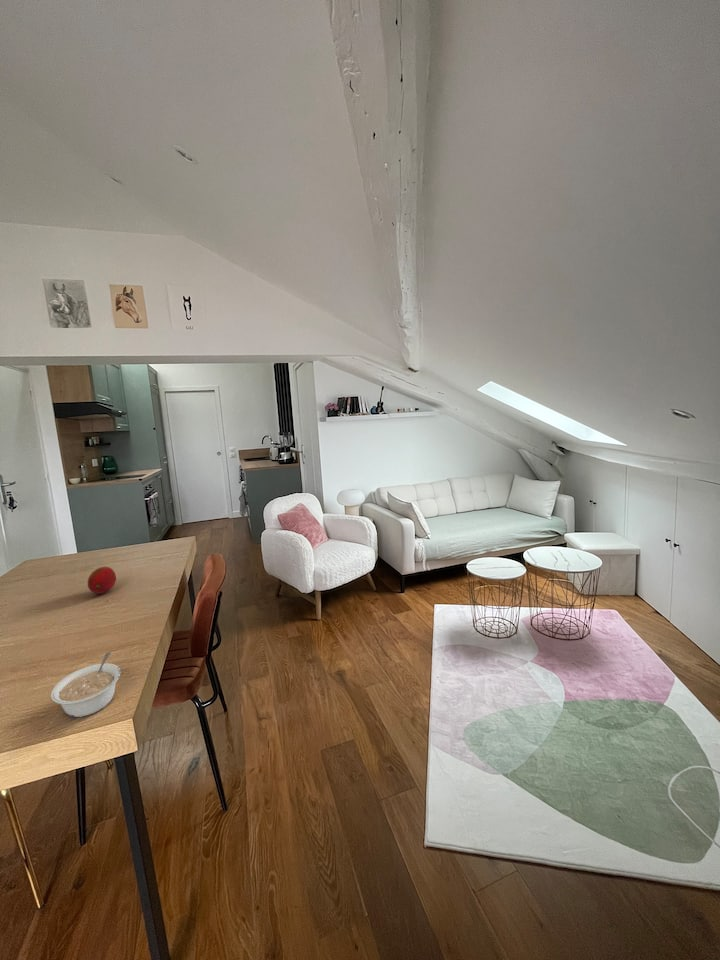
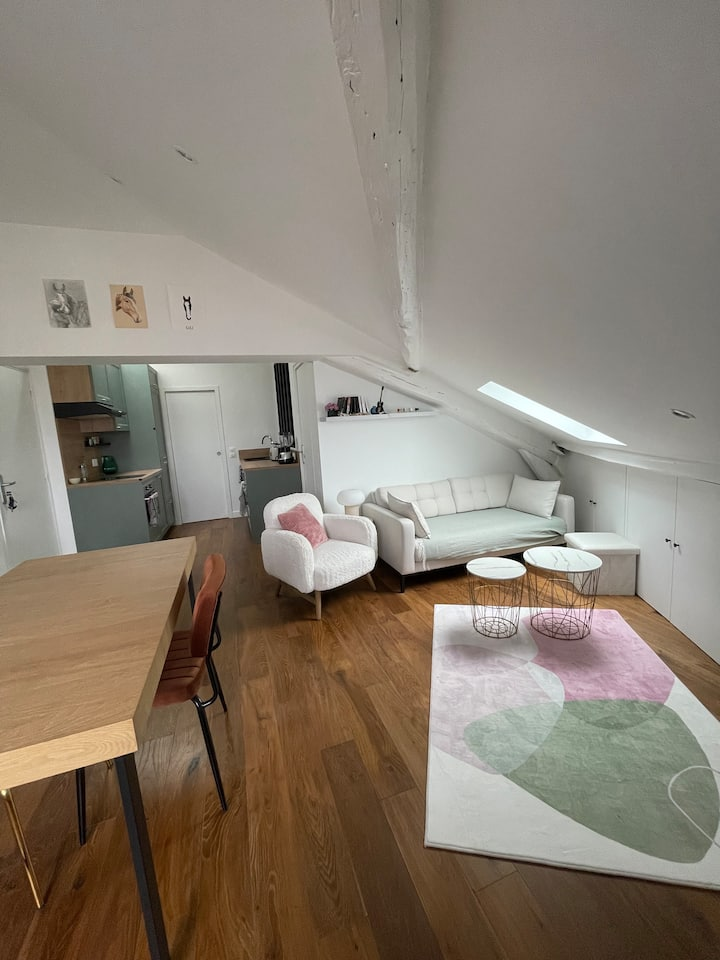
- legume (88, 688)
- fruit (102, 579)
